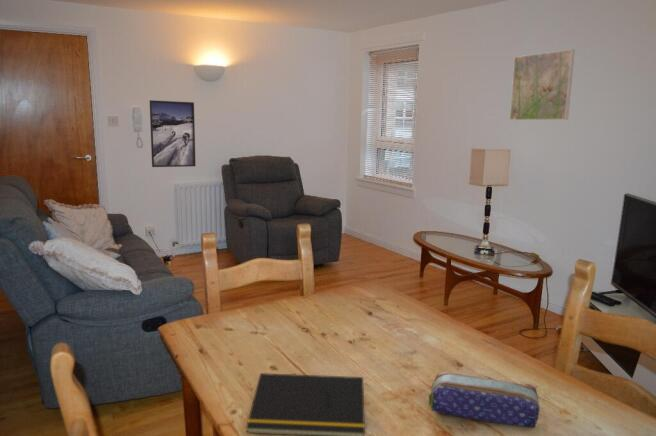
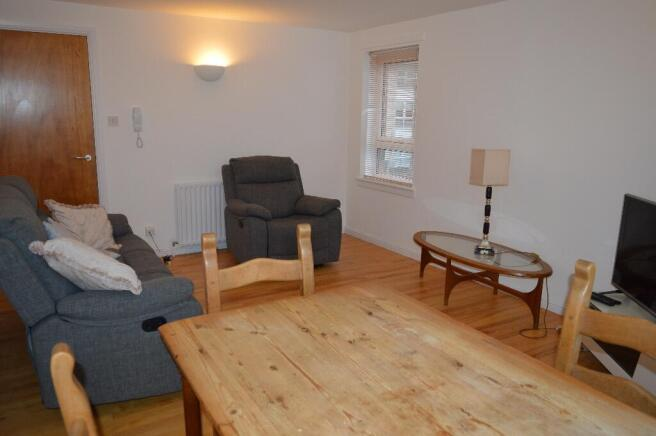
- notepad (308, 403)
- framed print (173, 134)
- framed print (540, 87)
- pencil case (482, 398)
